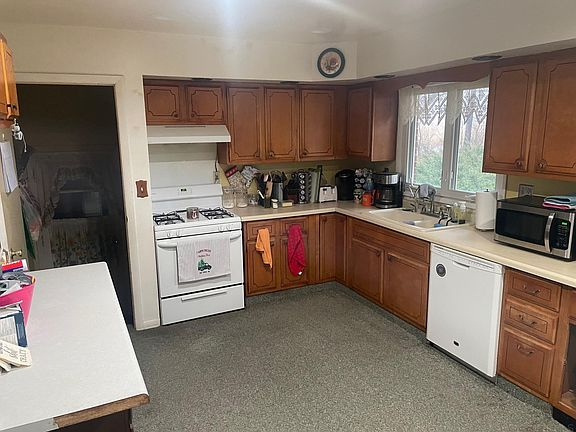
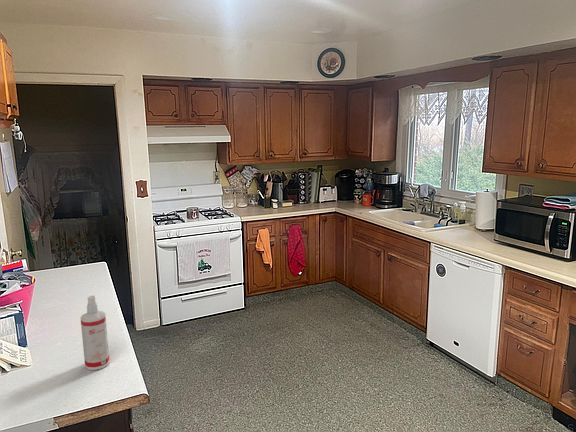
+ spray bottle (94, 330)
